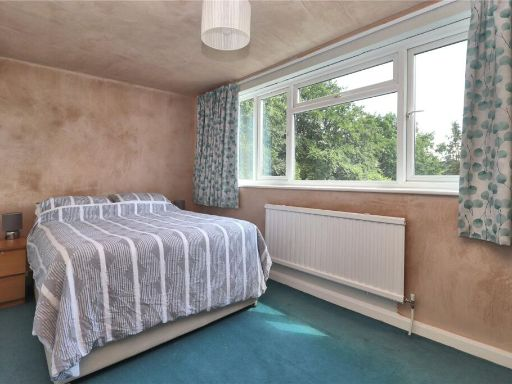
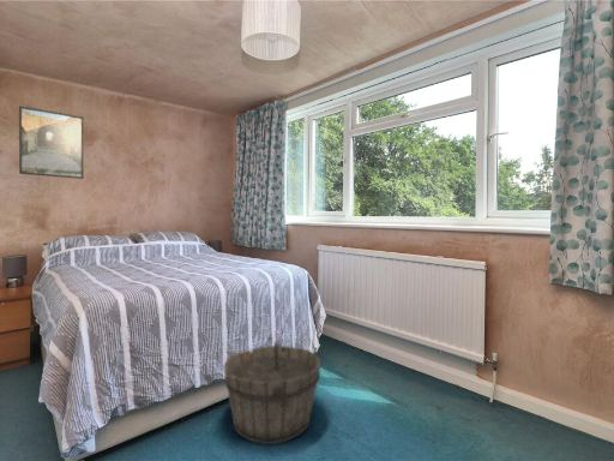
+ wooden bucket (272, 379)
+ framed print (53, 144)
